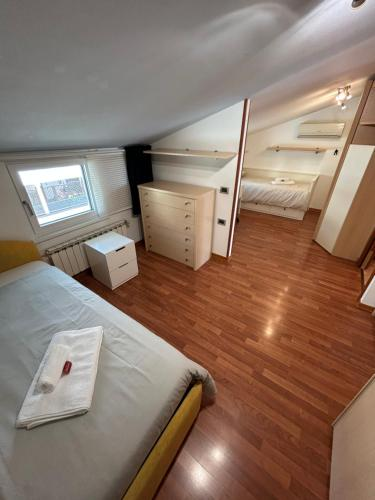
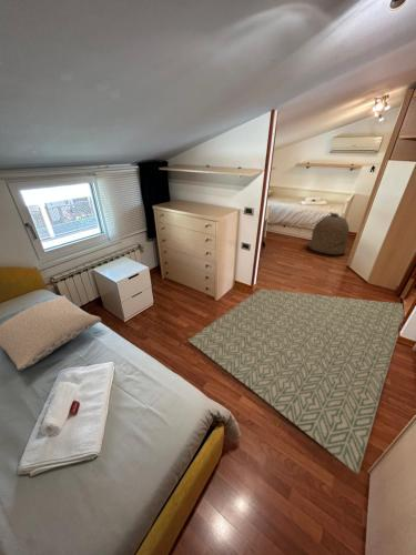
+ bag (331, 232)
+ rug (311, 317)
+ pillow (45, 325)
